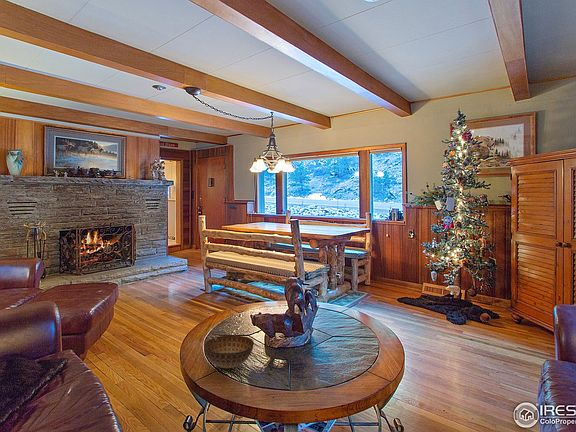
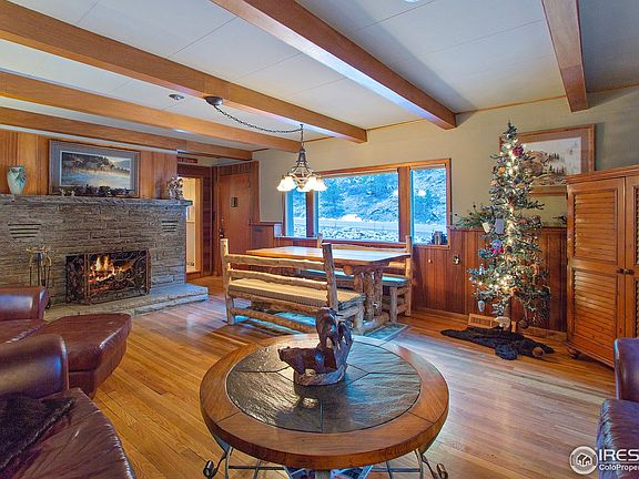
- bowl (229, 354)
